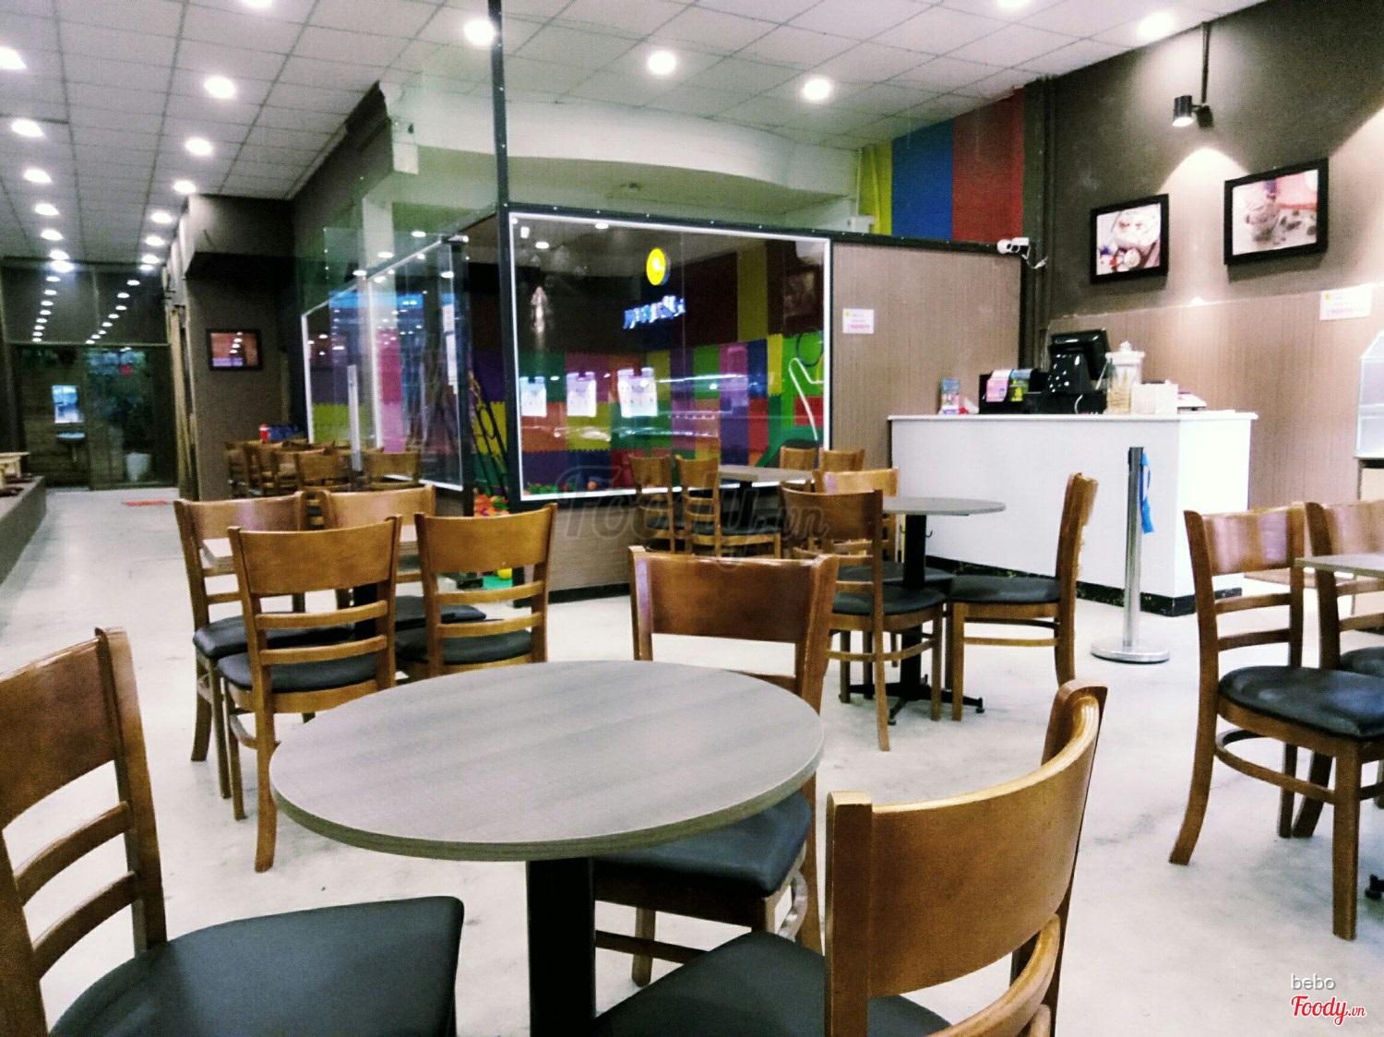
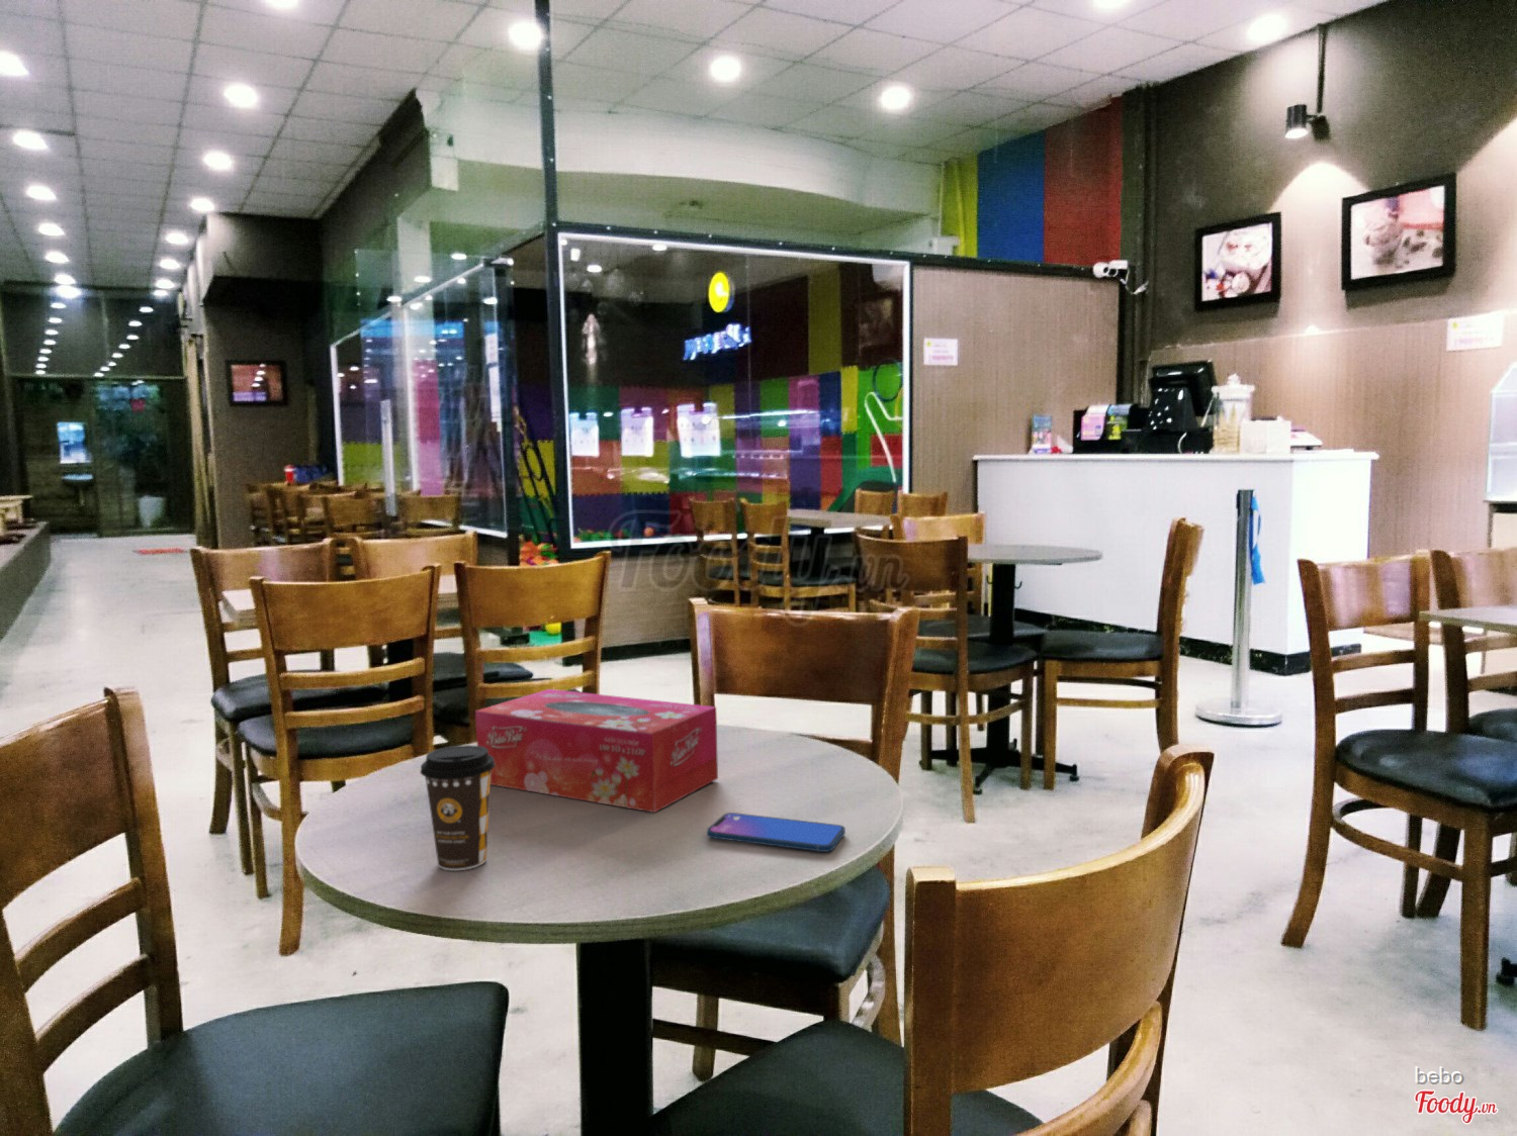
+ tissue box (597, 745)
+ smartphone (776, 831)
+ coffee cup (460, 807)
